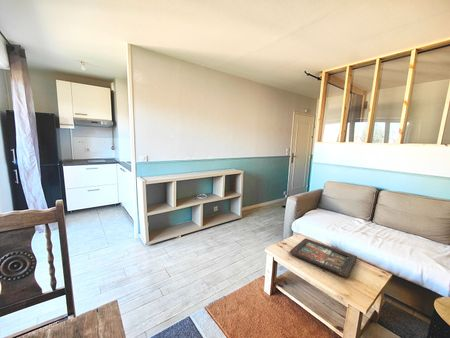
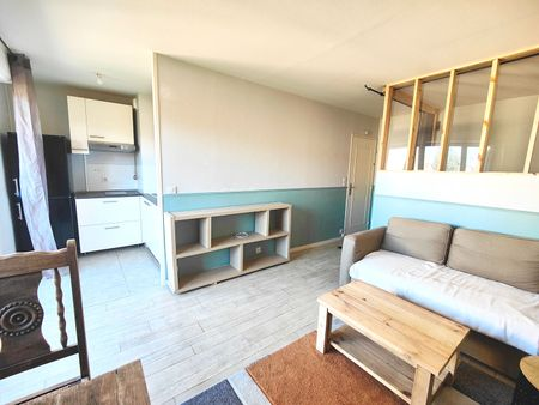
- decorative tray (322, 255)
